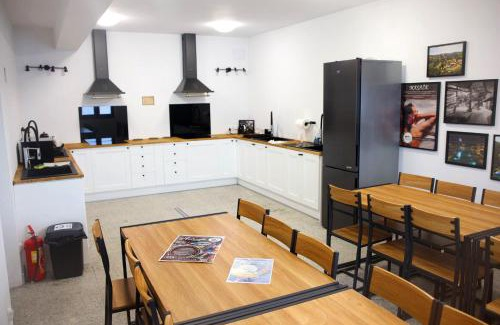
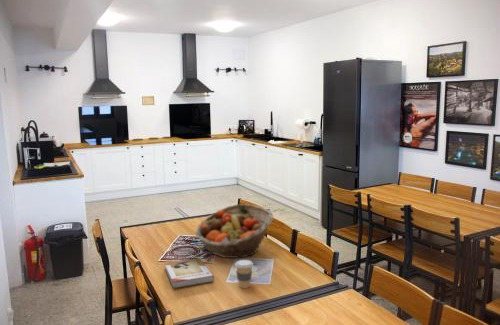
+ book (188, 272)
+ coffee cup (244, 274)
+ fruit basket (234, 229)
